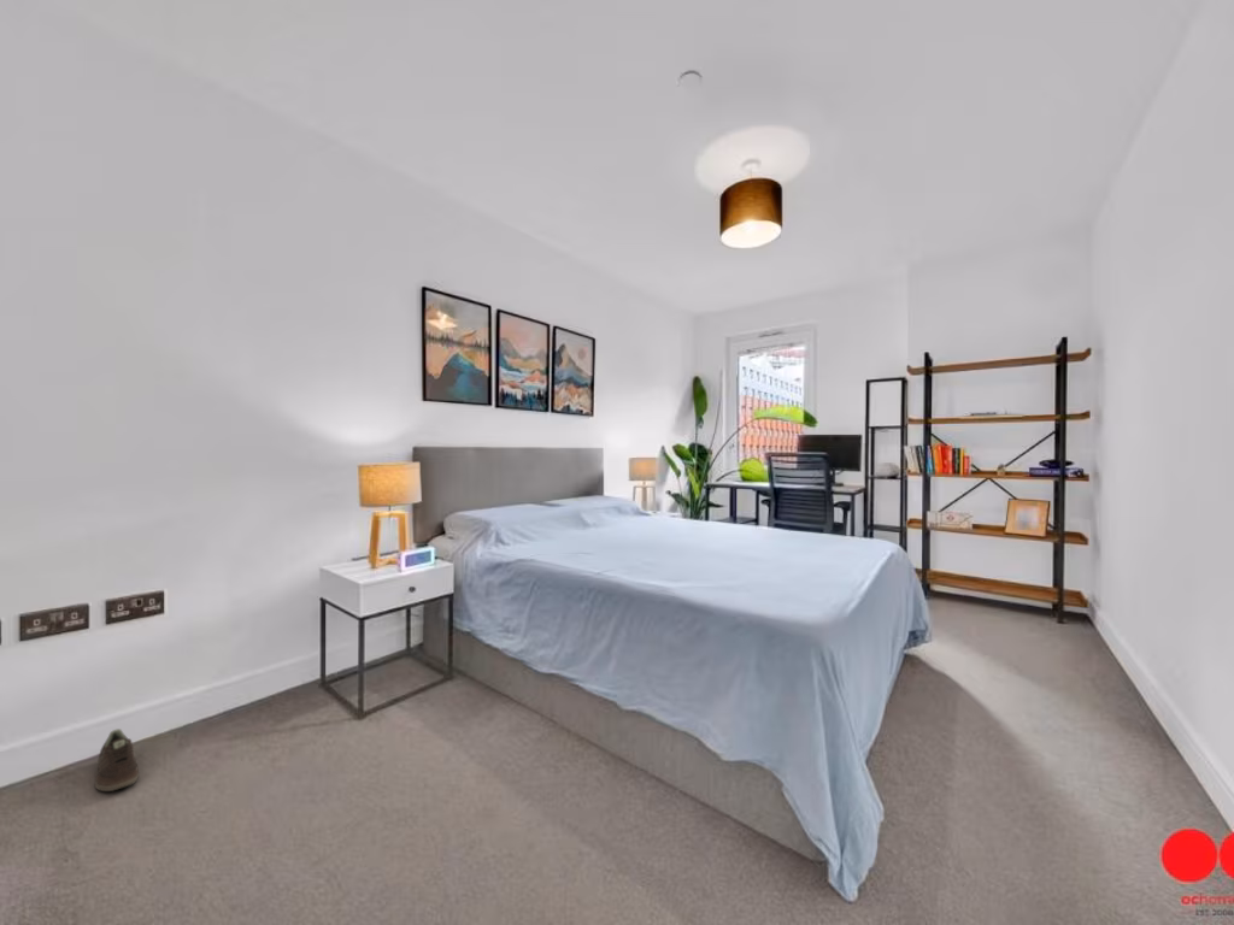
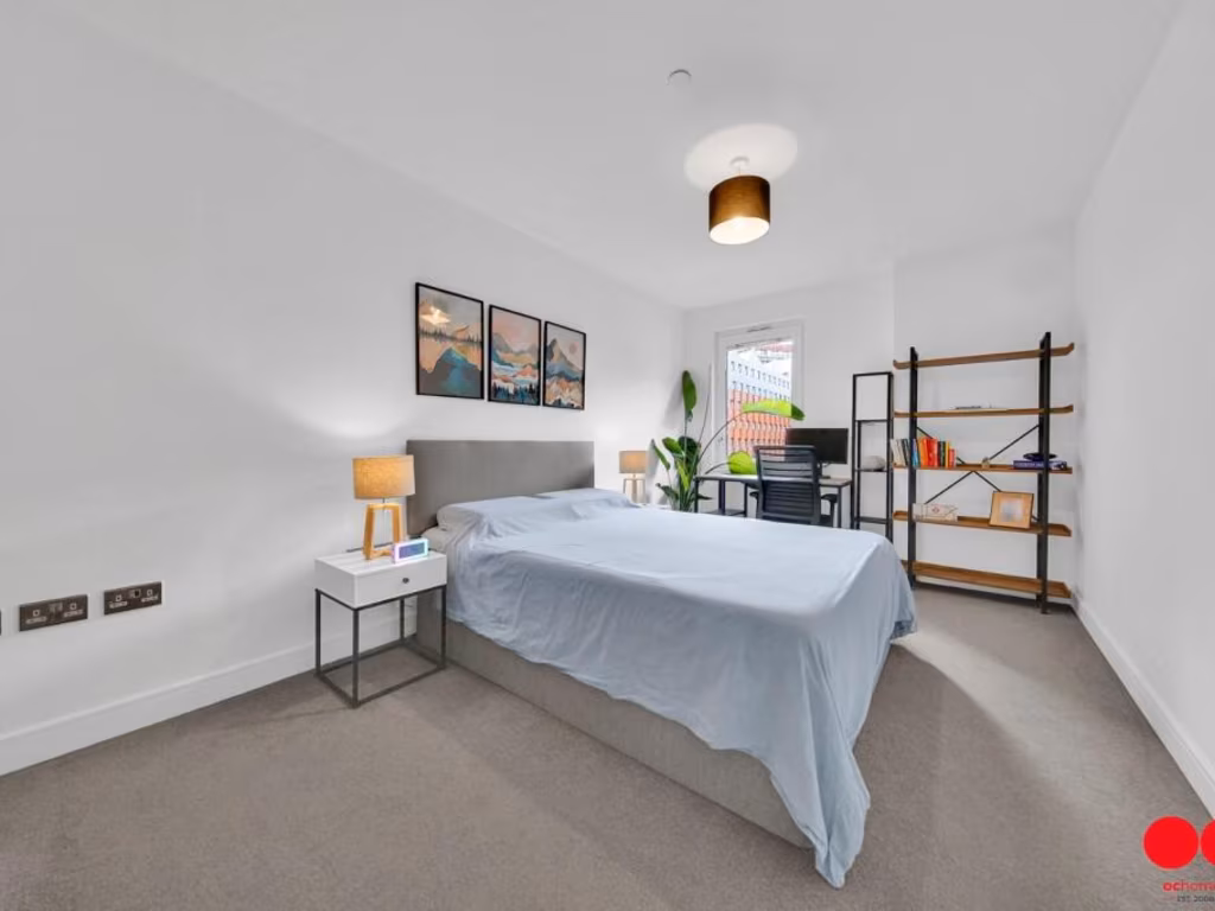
- sneaker (114, 759)
